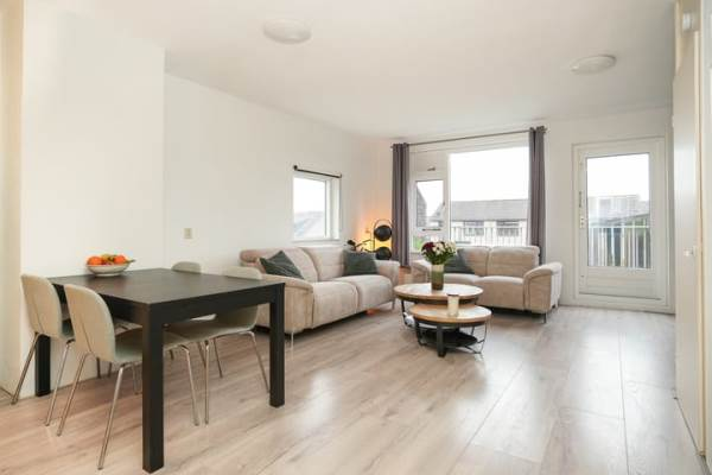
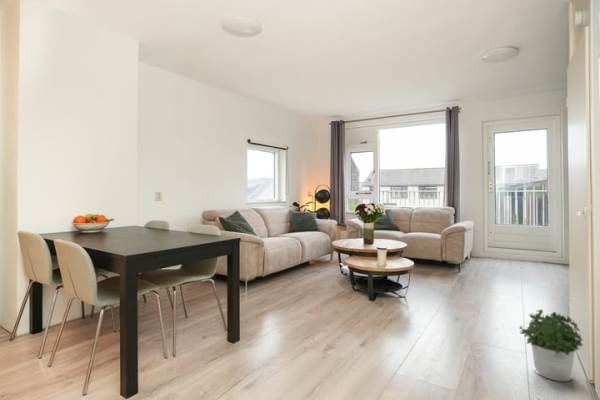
+ potted plant (549, 341)
